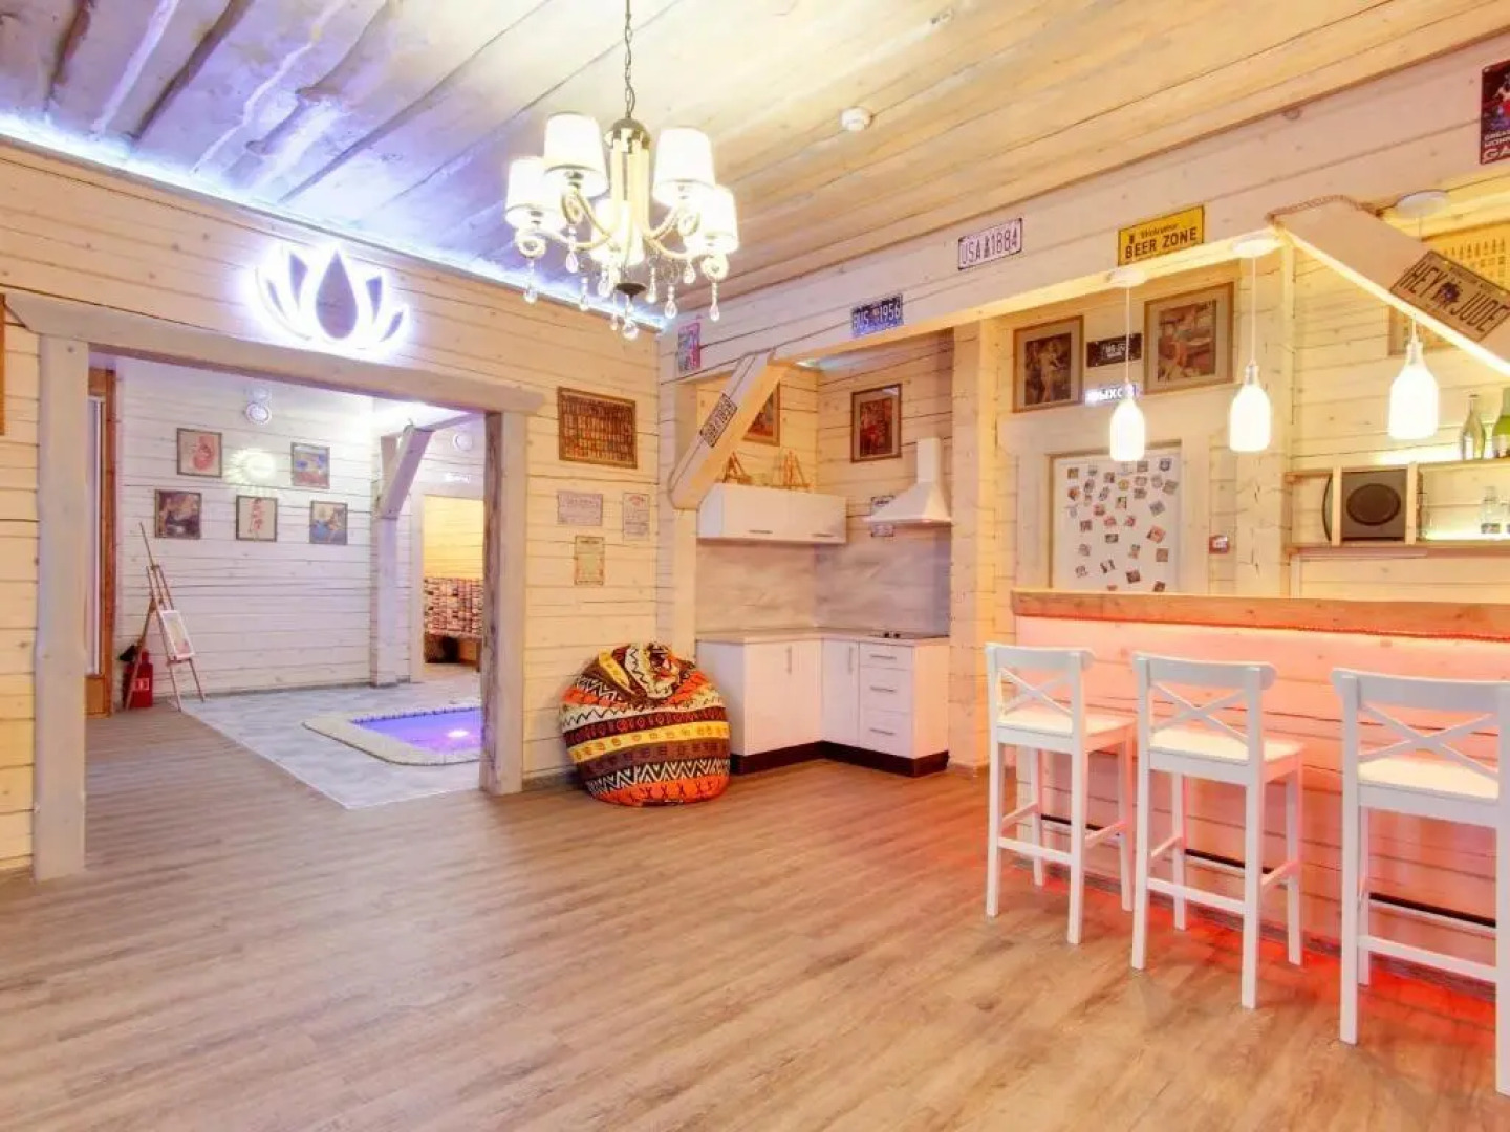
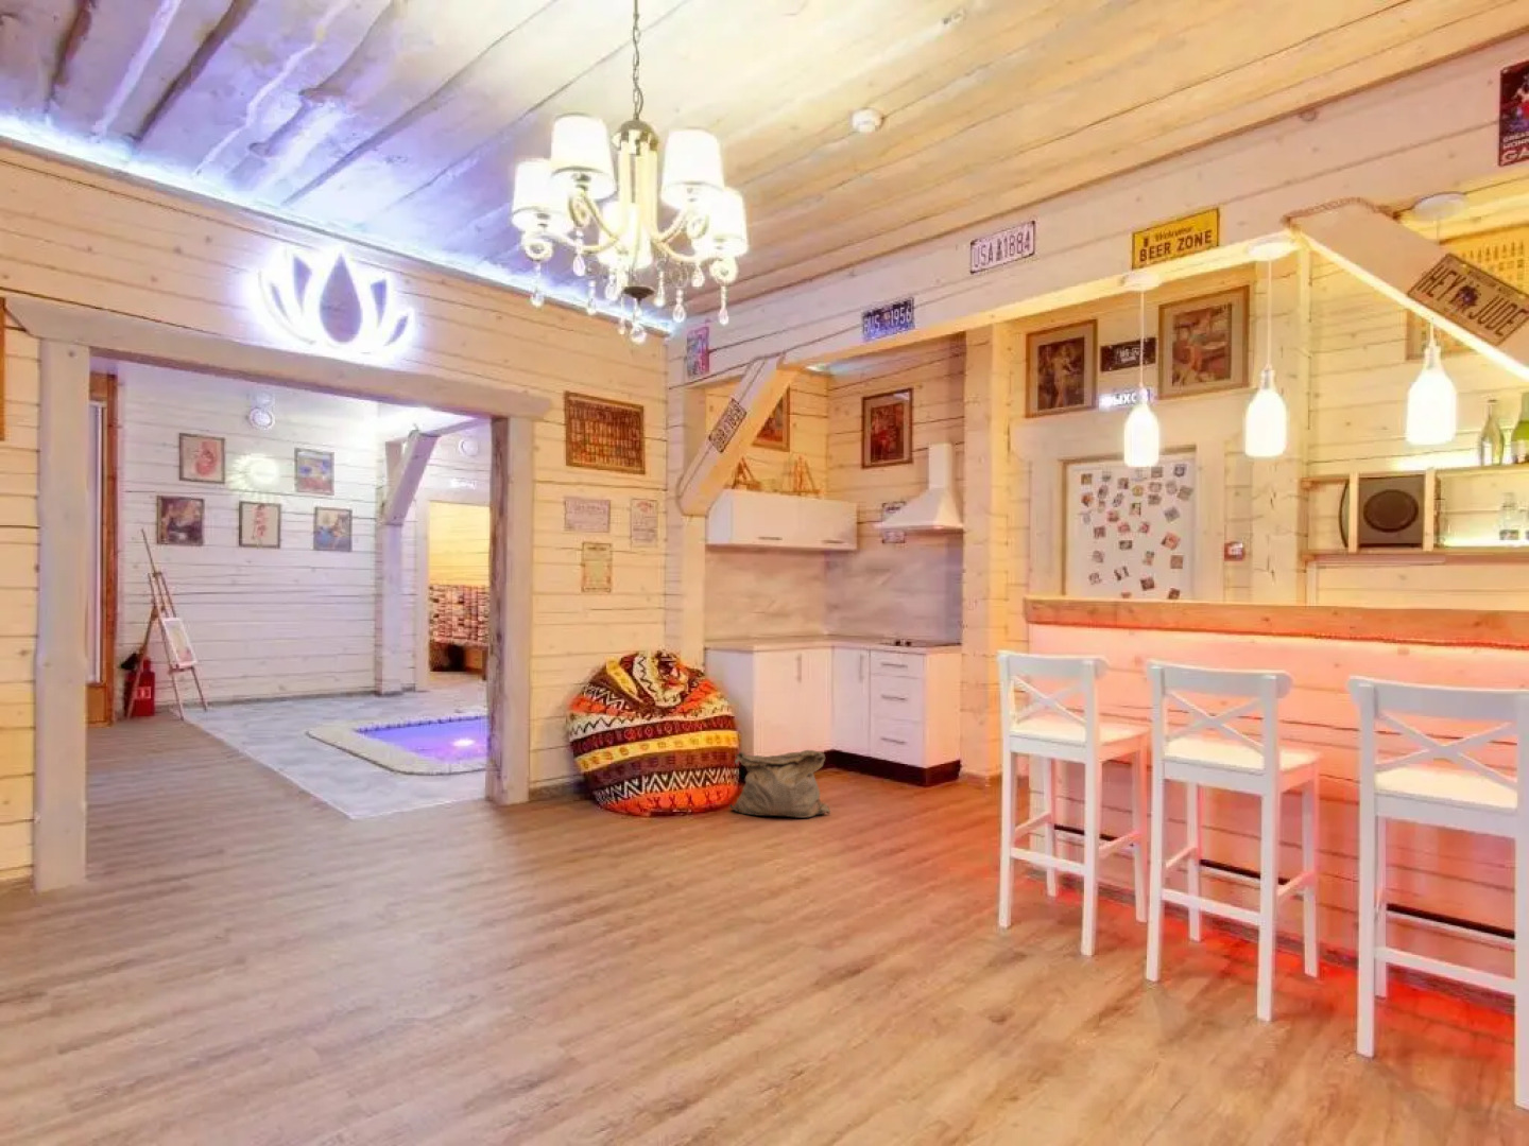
+ bag (779, 781)
